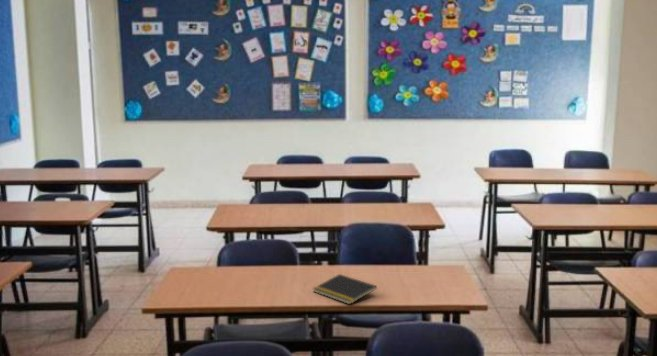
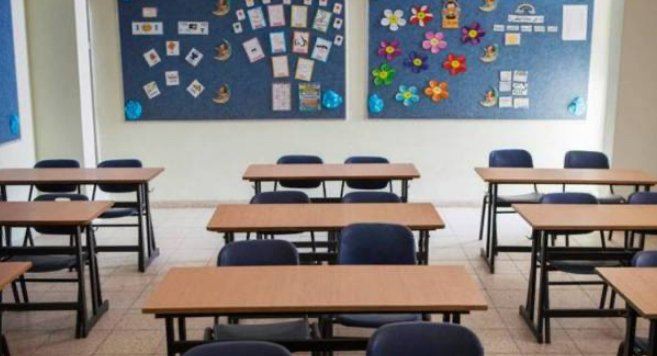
- notepad (344, 288)
